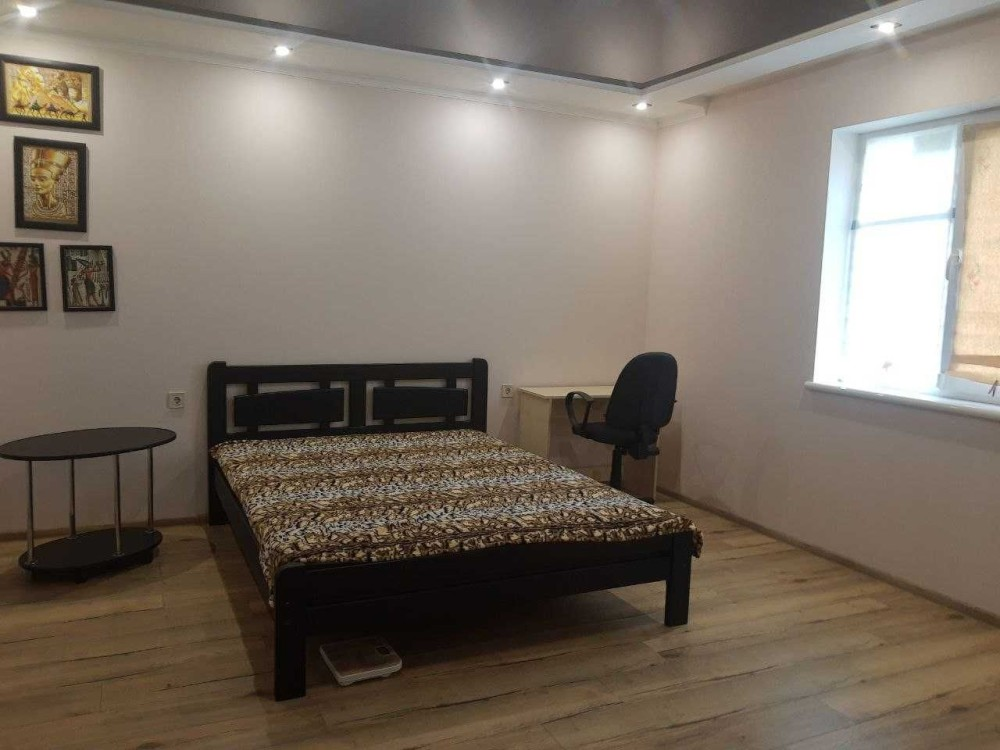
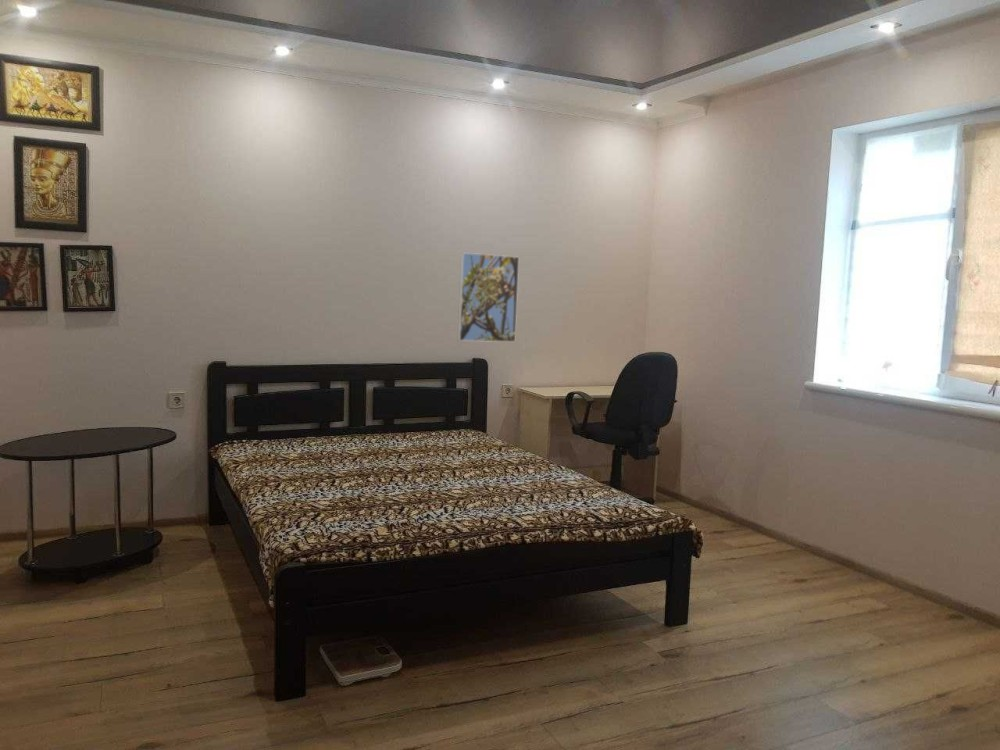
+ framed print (488, 298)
